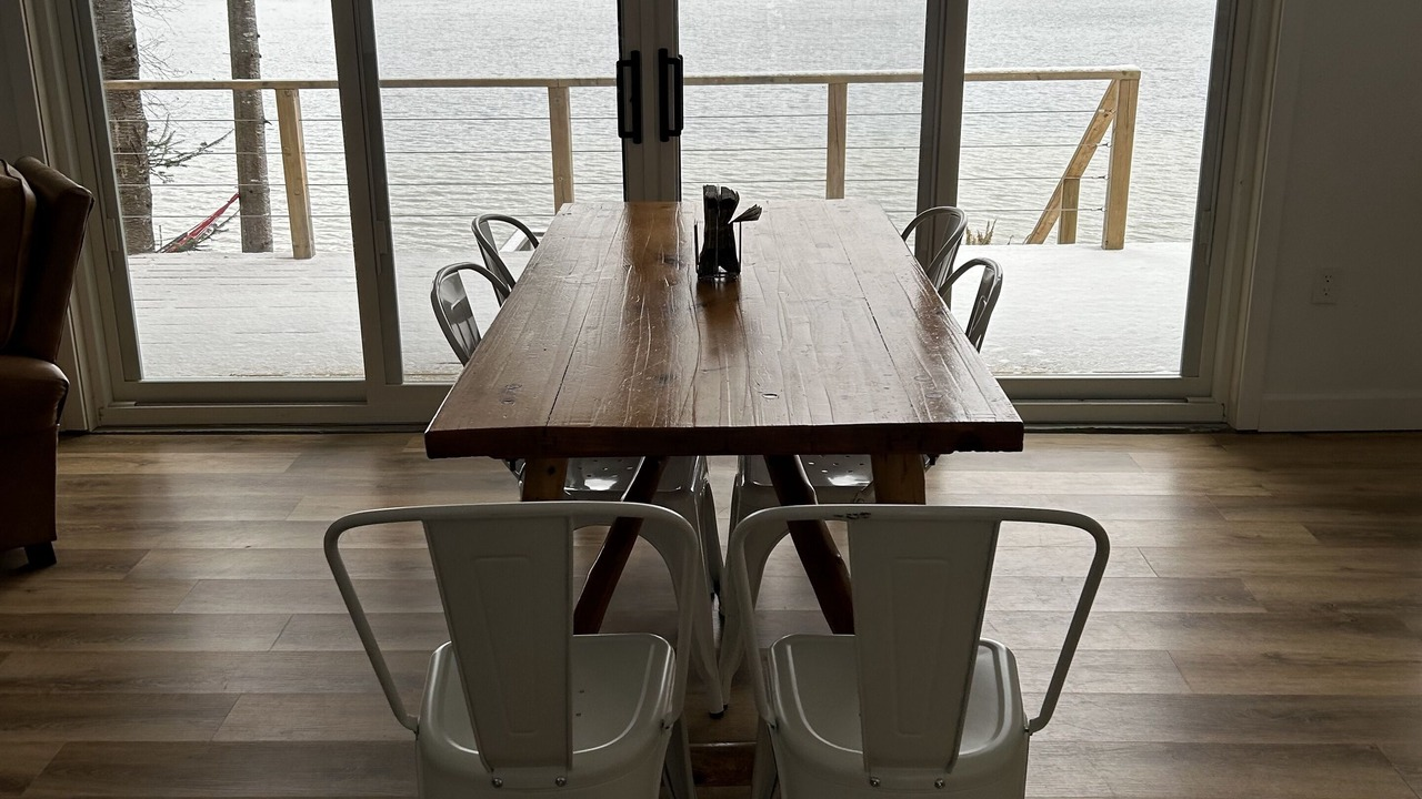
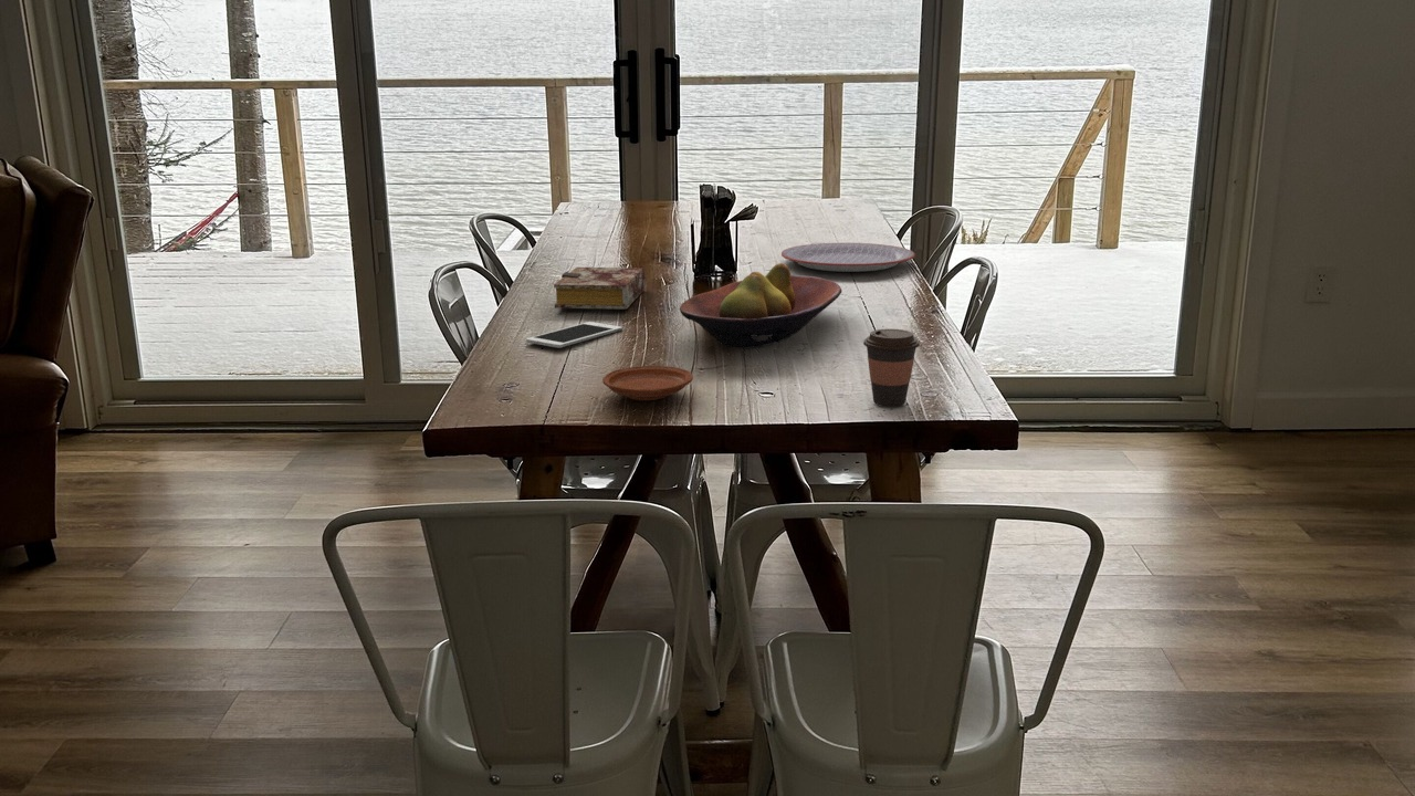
+ book (600, 286)
+ plate (648, 386)
+ plate (847, 258)
+ fruit bowl (763, 298)
+ coffee cup (890, 368)
+ cell phone (575, 334)
